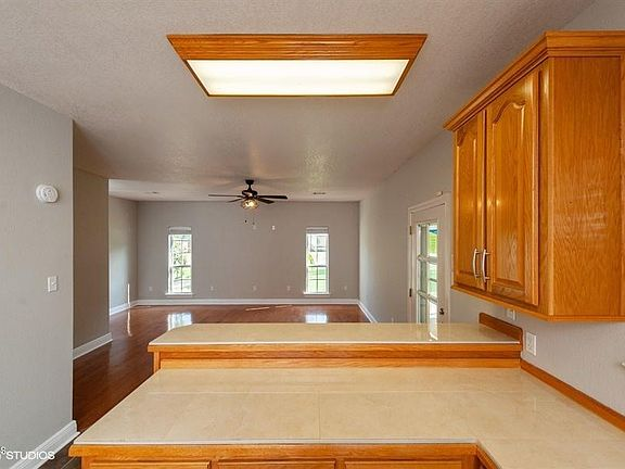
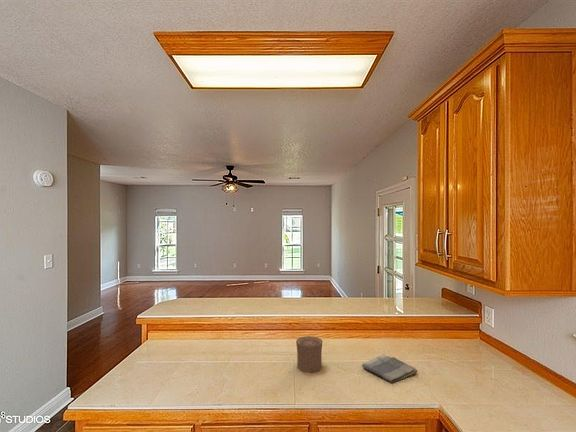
+ dish towel (389, 366)
+ cup (309, 353)
